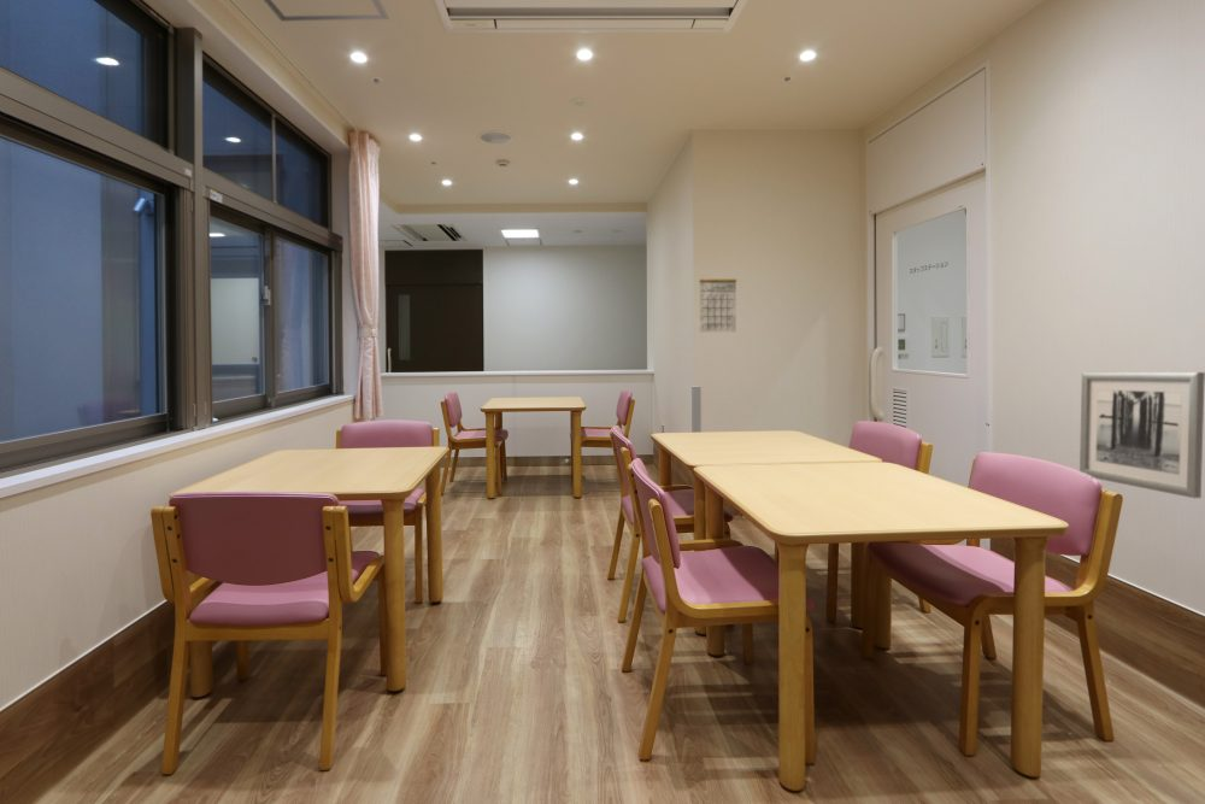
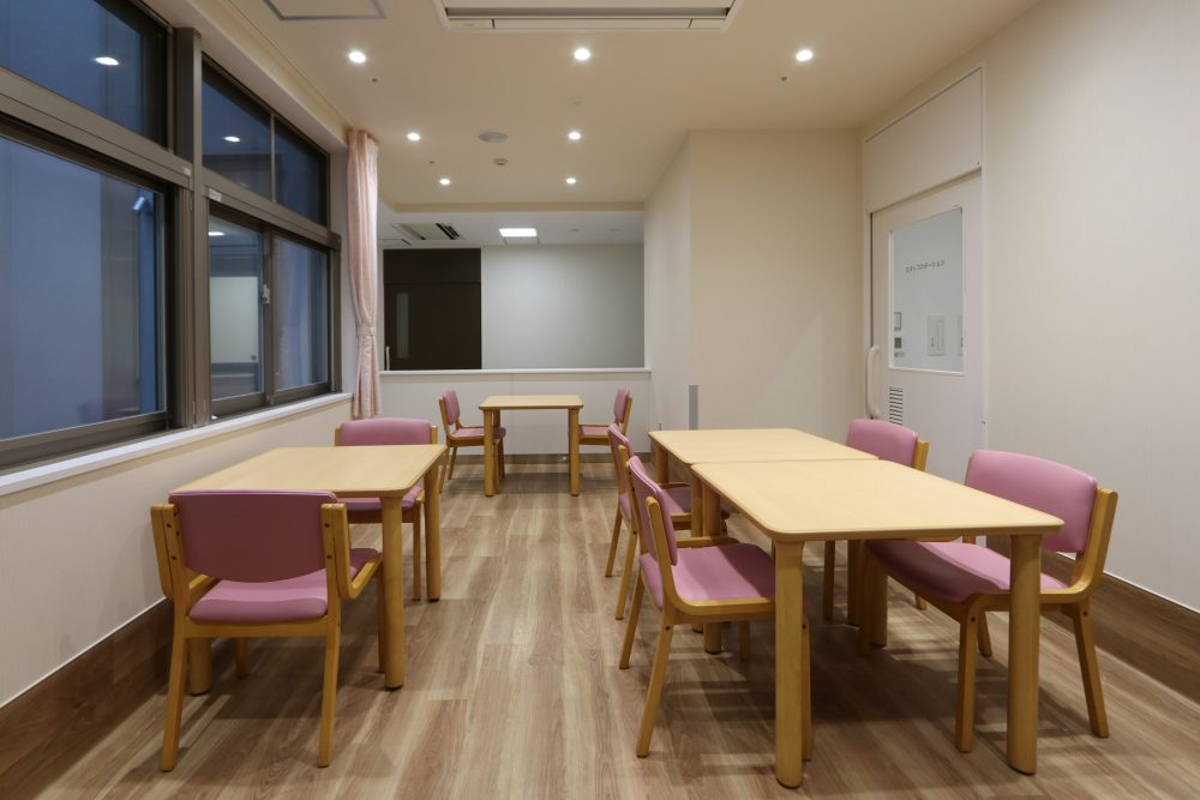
- calendar (717, 299)
- wall art (1135, 429)
